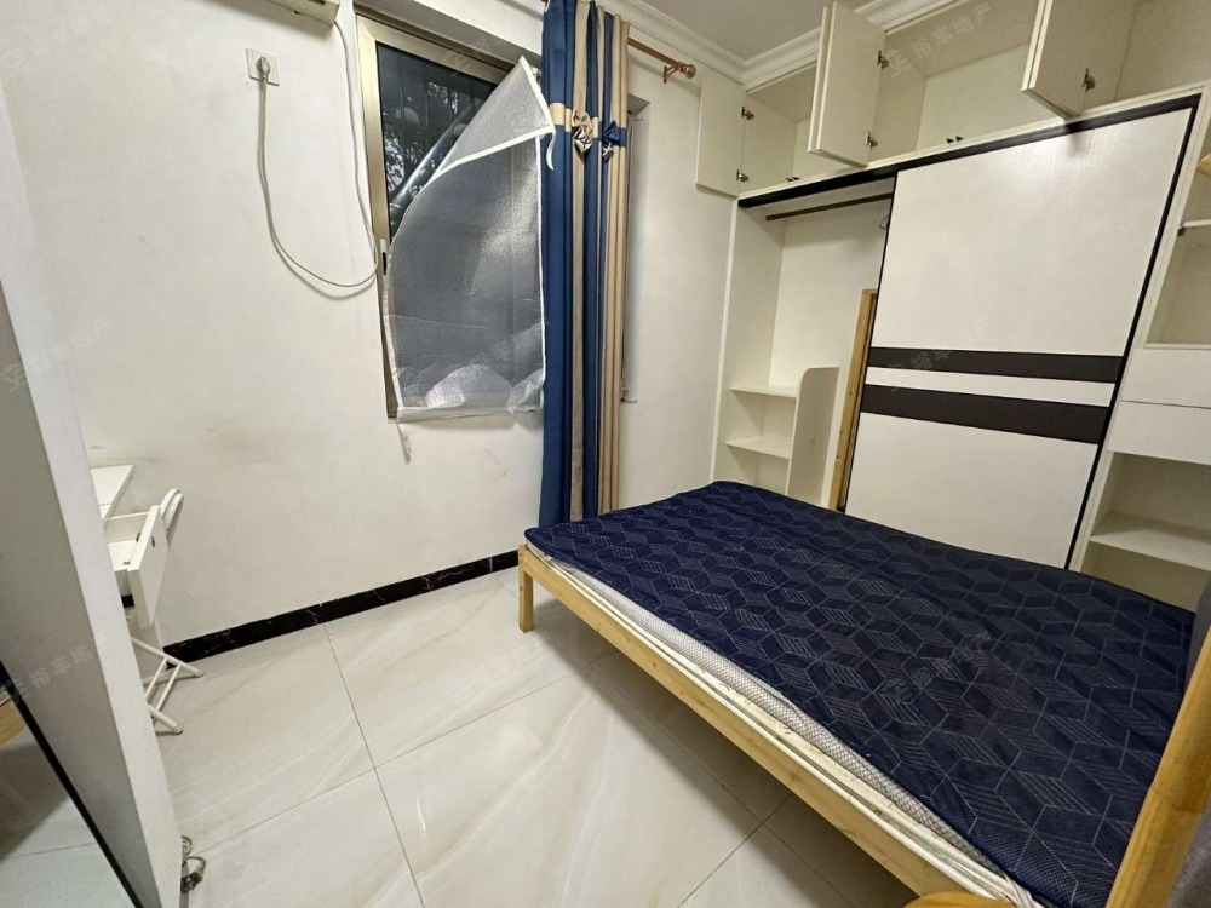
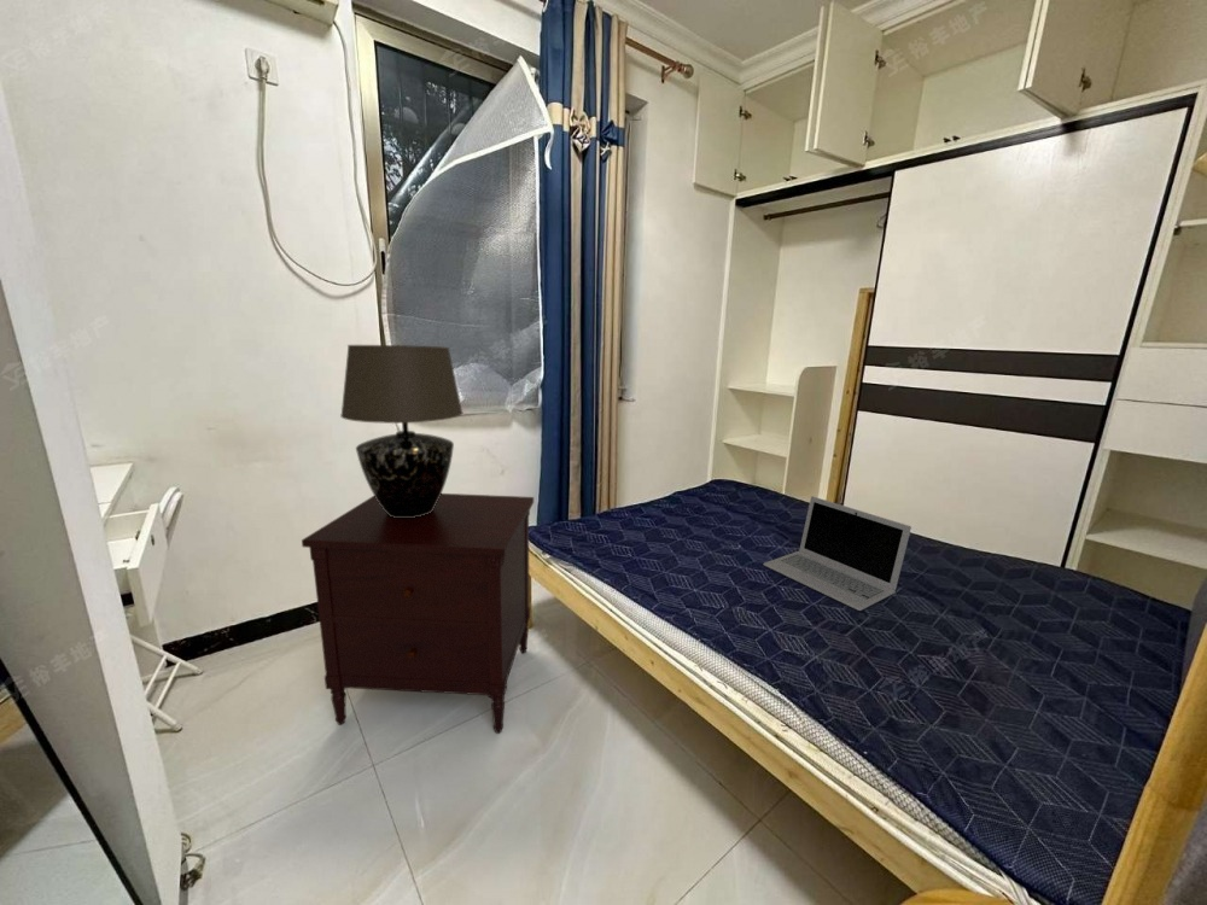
+ laptop (832, 547)
+ dresser (438, 602)
+ table lamp (404, 431)
